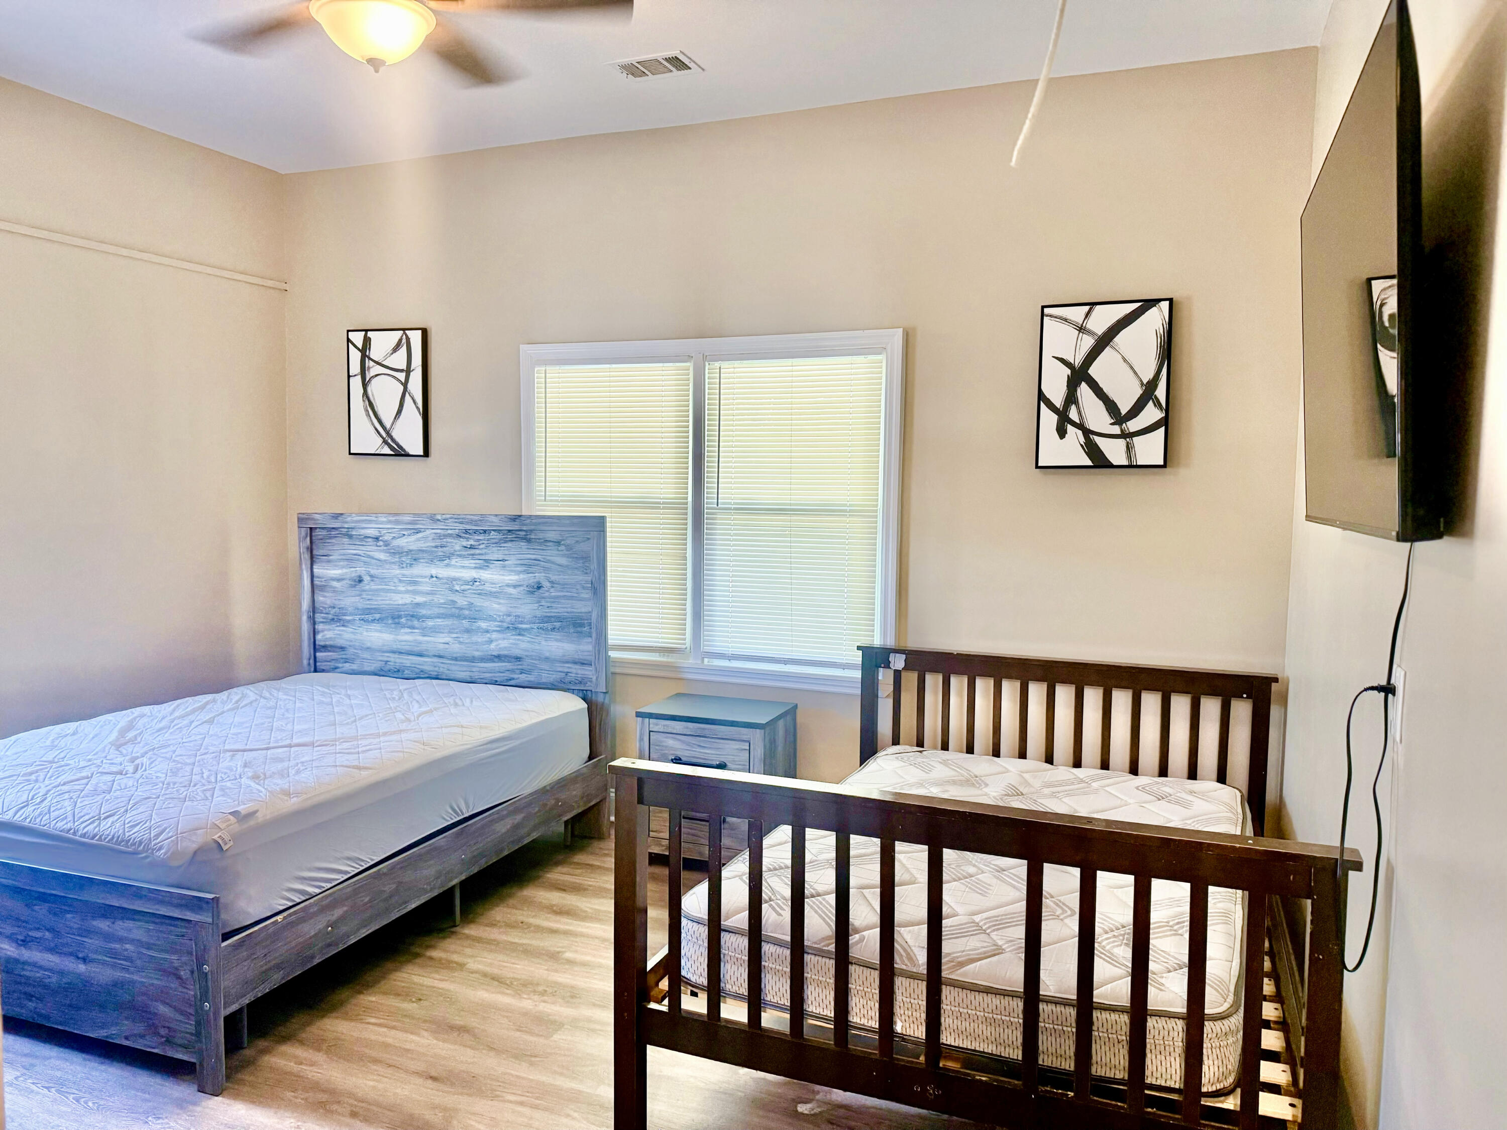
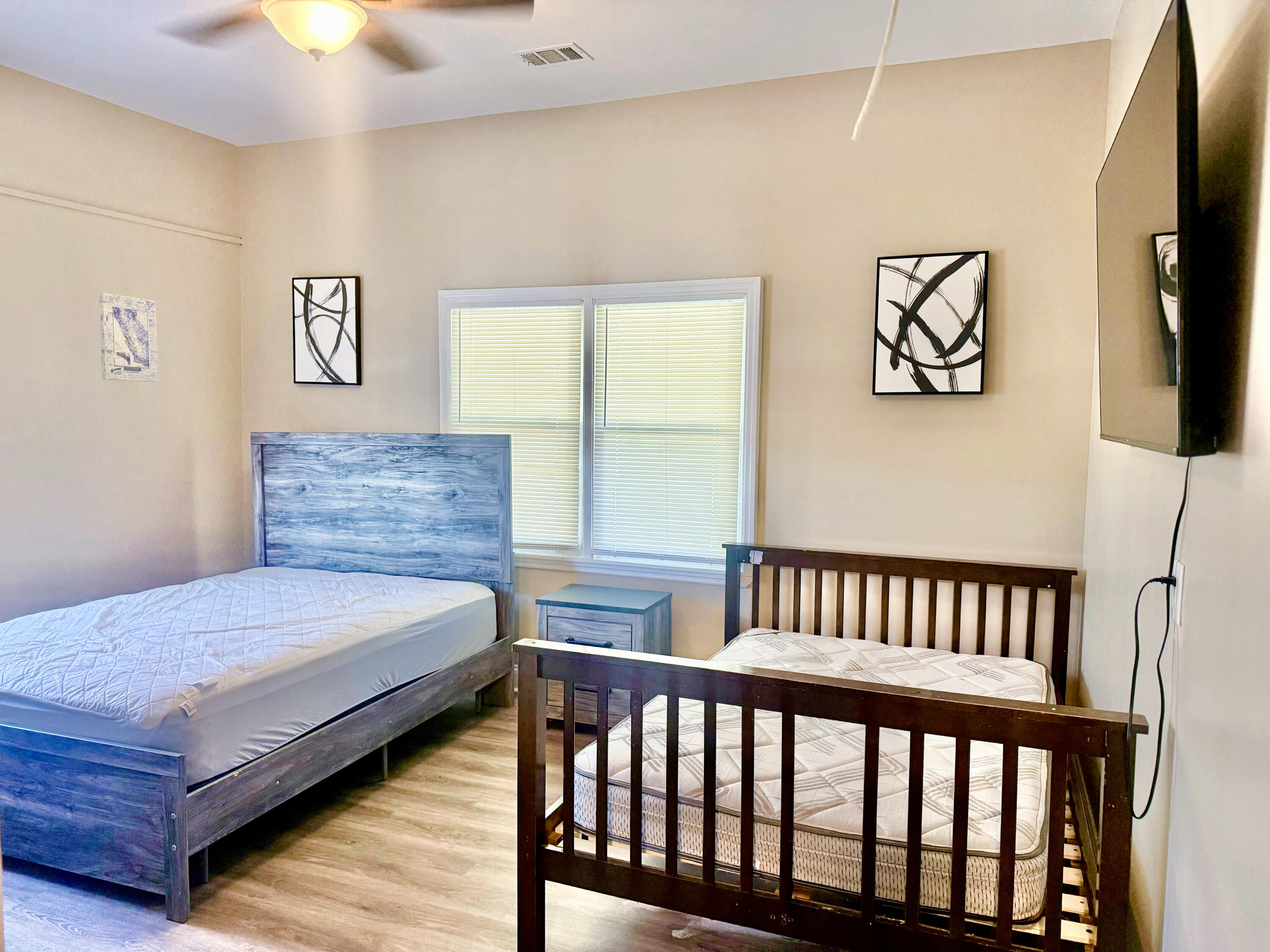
+ wall art (129, 338)
